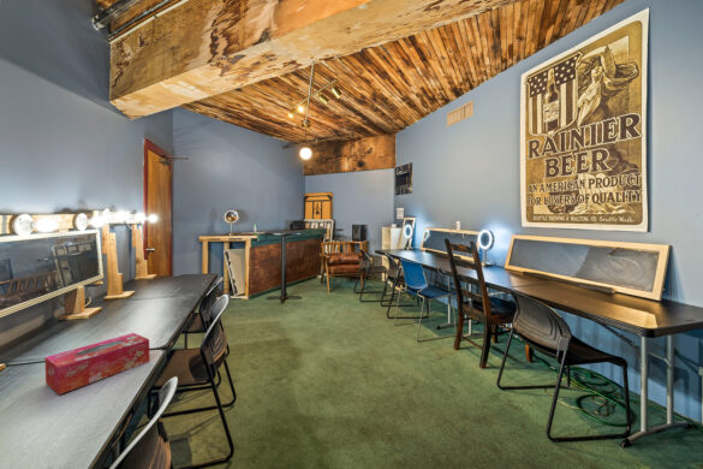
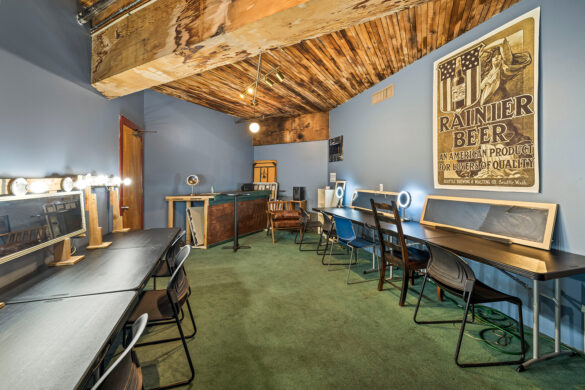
- tissue box (101, 358)
